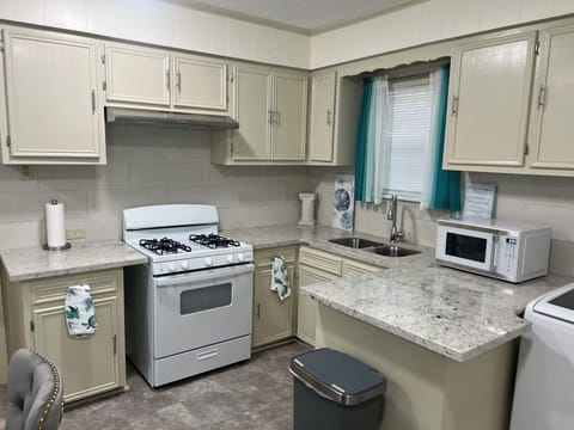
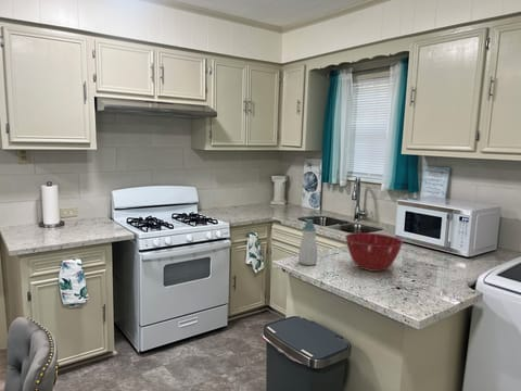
+ soap bottle (308, 241)
+ mixing bowl (372, 252)
